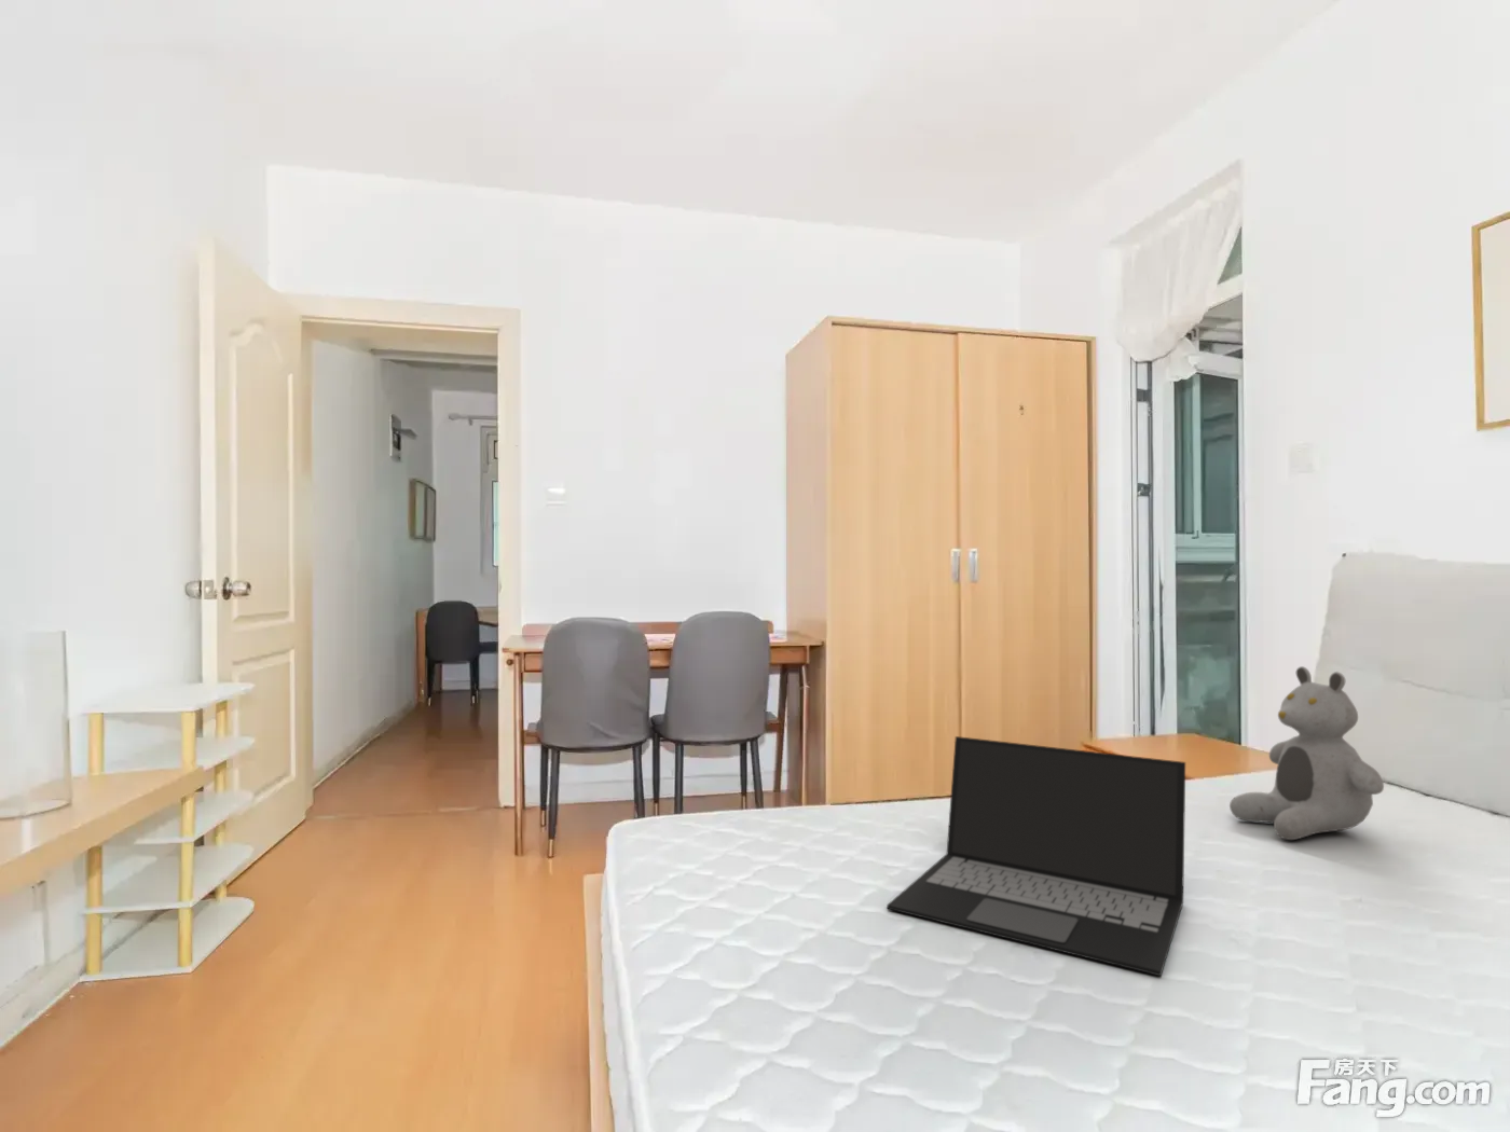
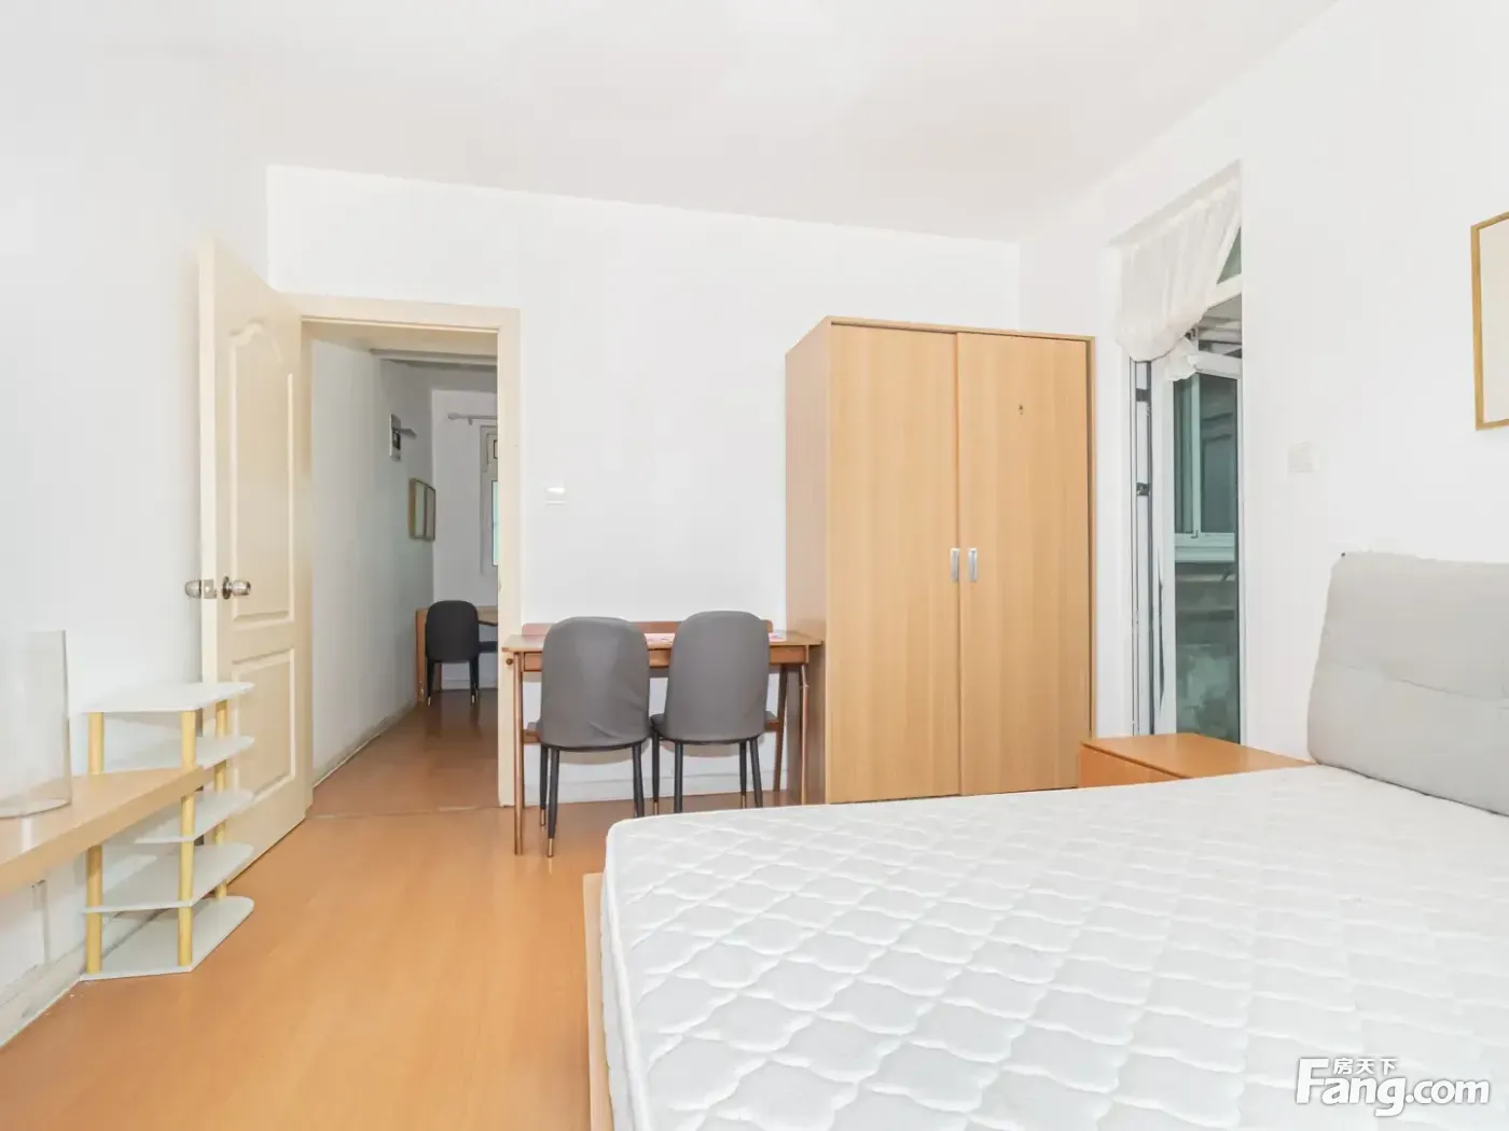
- laptop (1039, 834)
- teddy bear (1300, 748)
